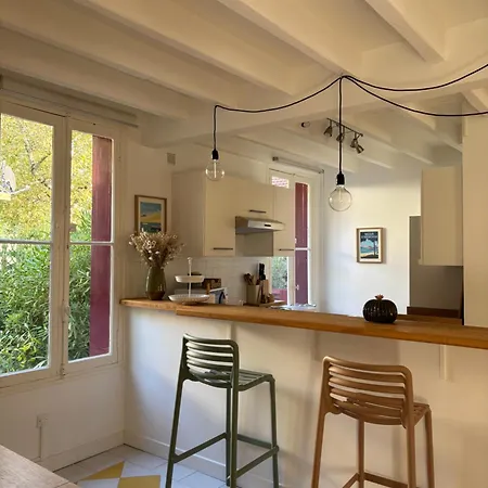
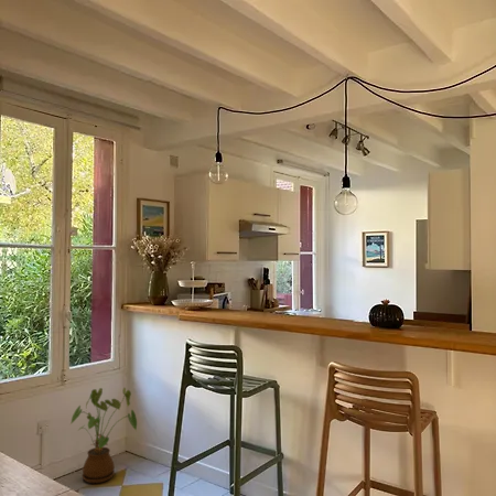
+ house plant (105, 436)
